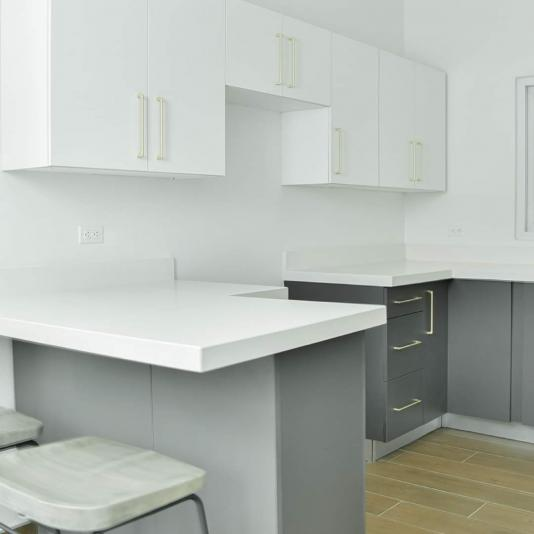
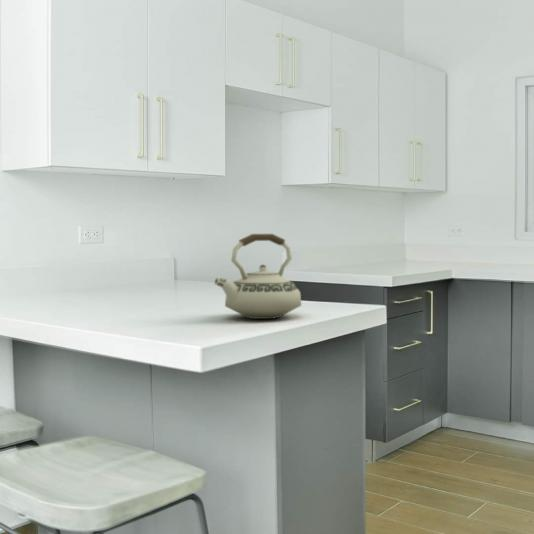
+ teakettle (256, 275)
